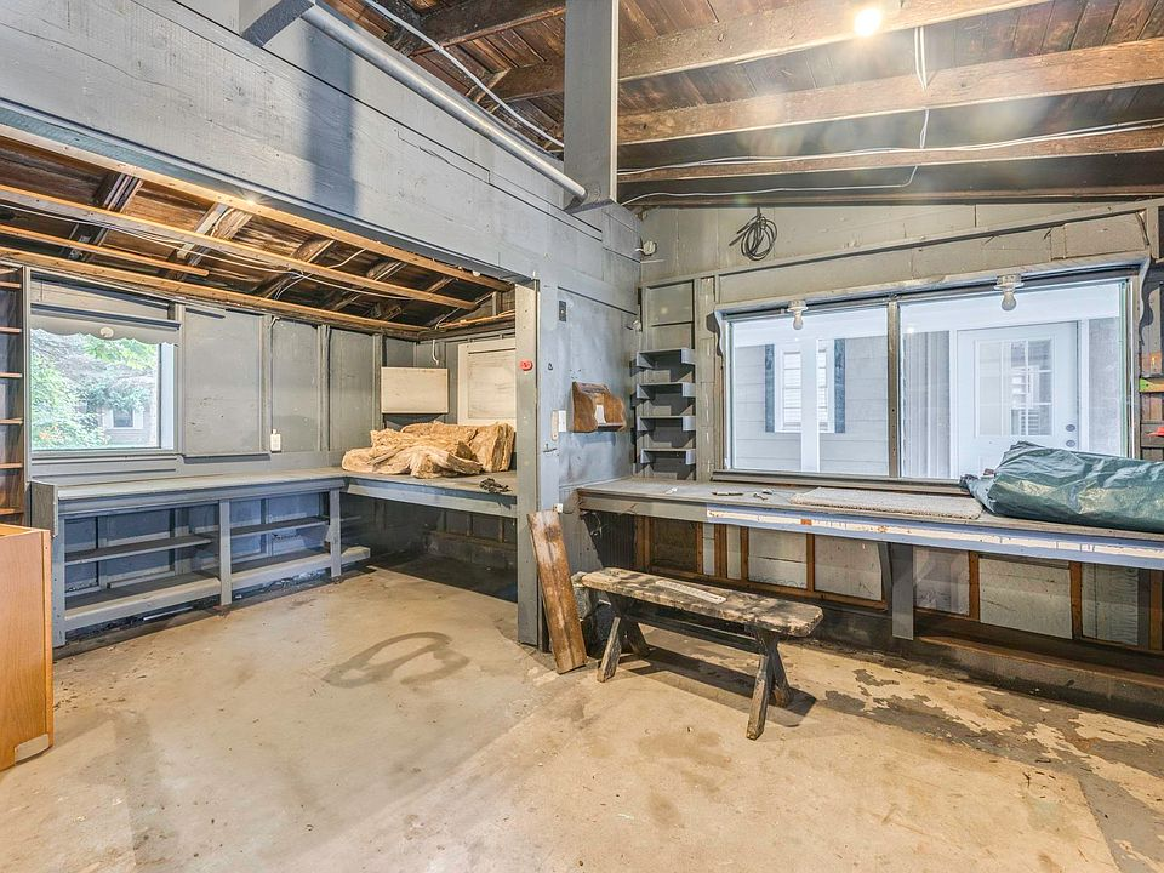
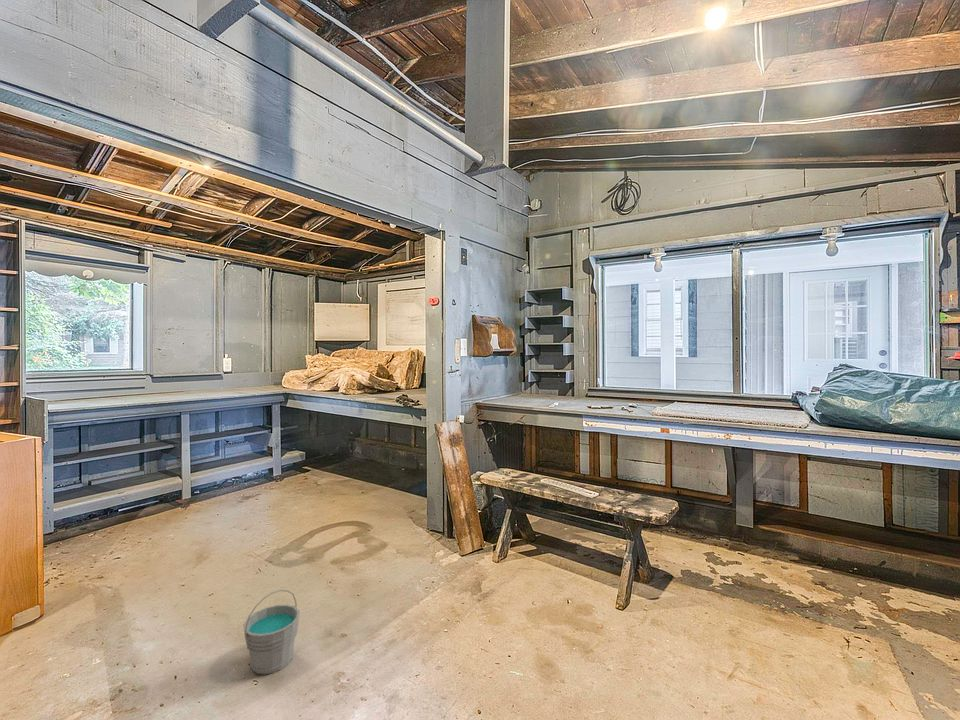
+ bucket (272, 626)
